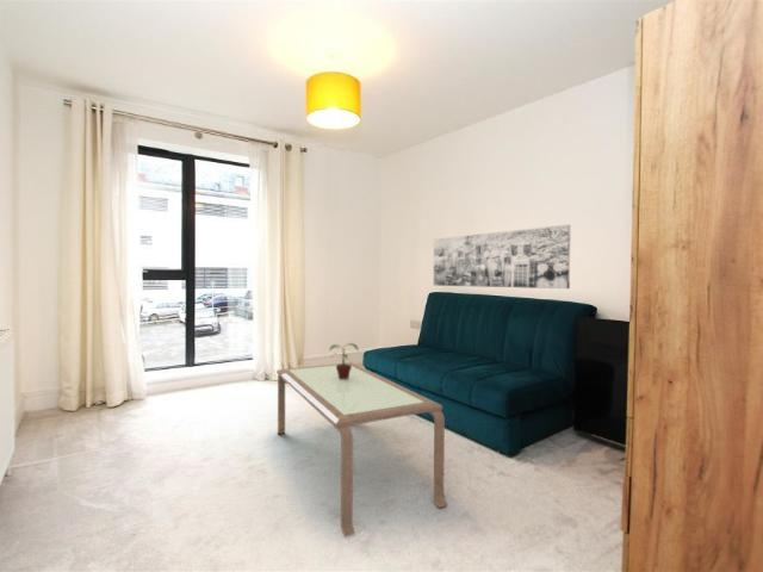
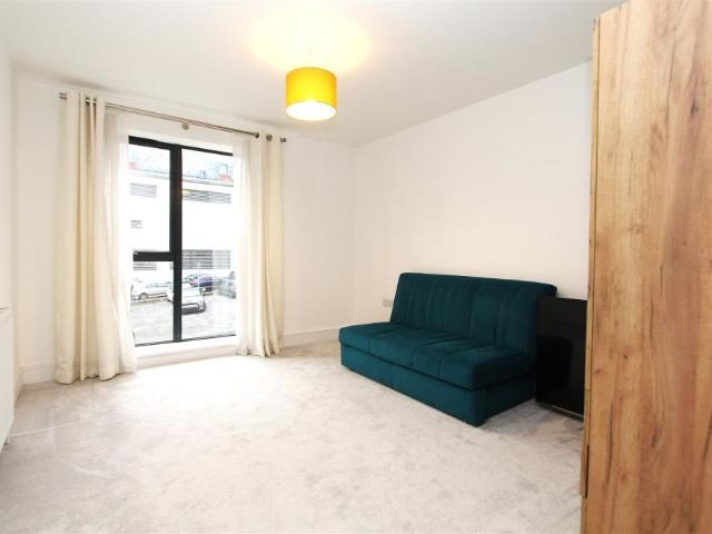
- wall art (490, 260)
- potted plant (342, 360)
- coffee table (346, 423)
